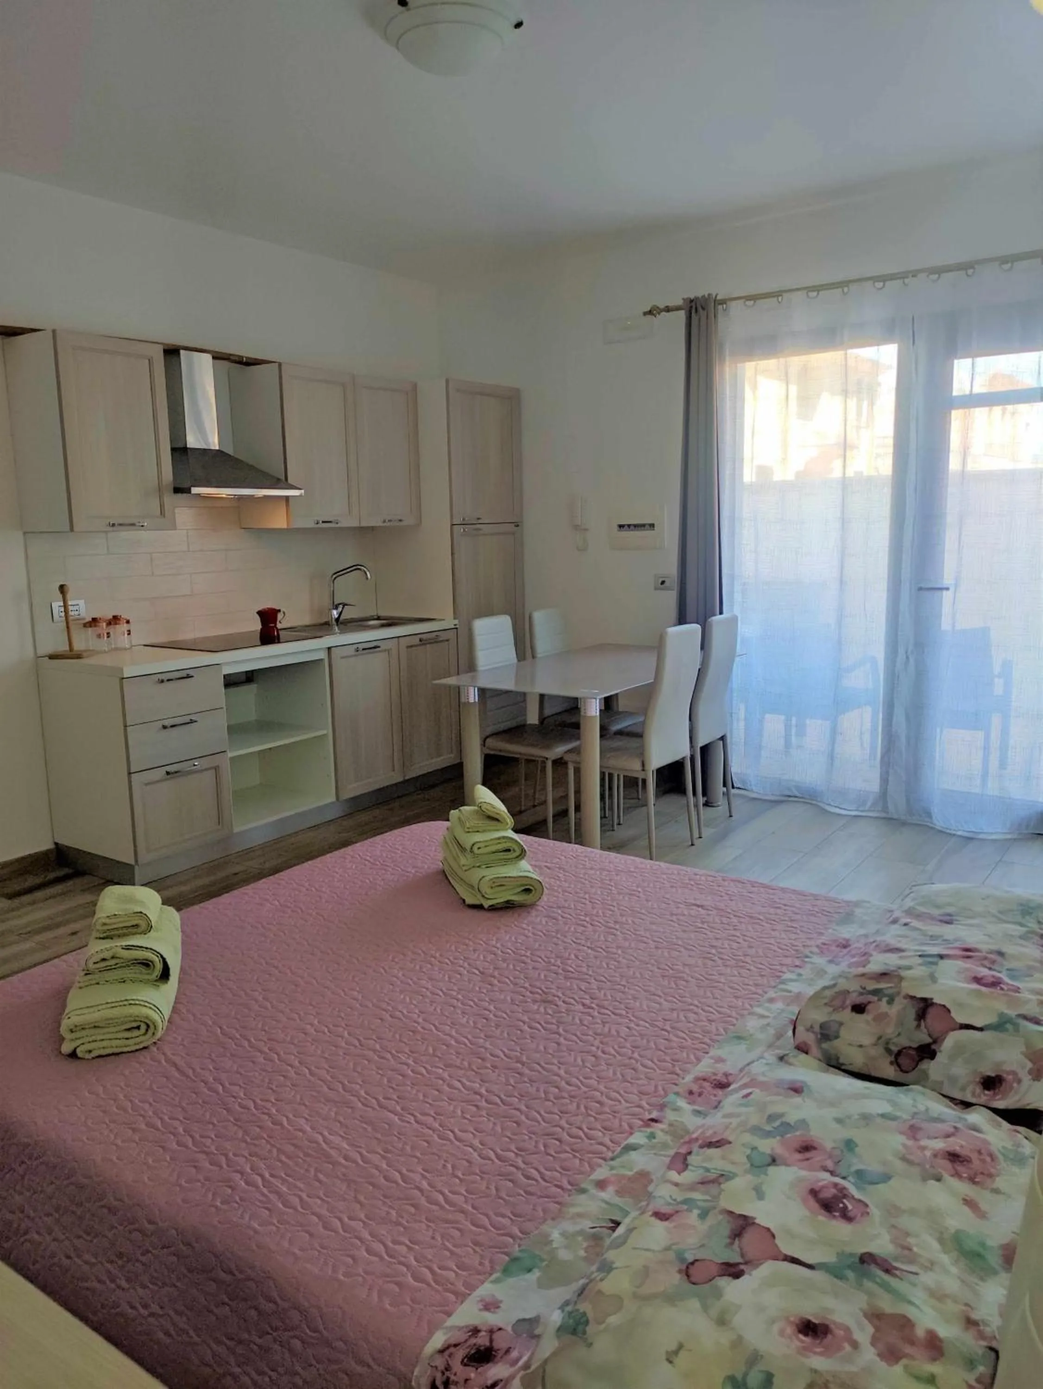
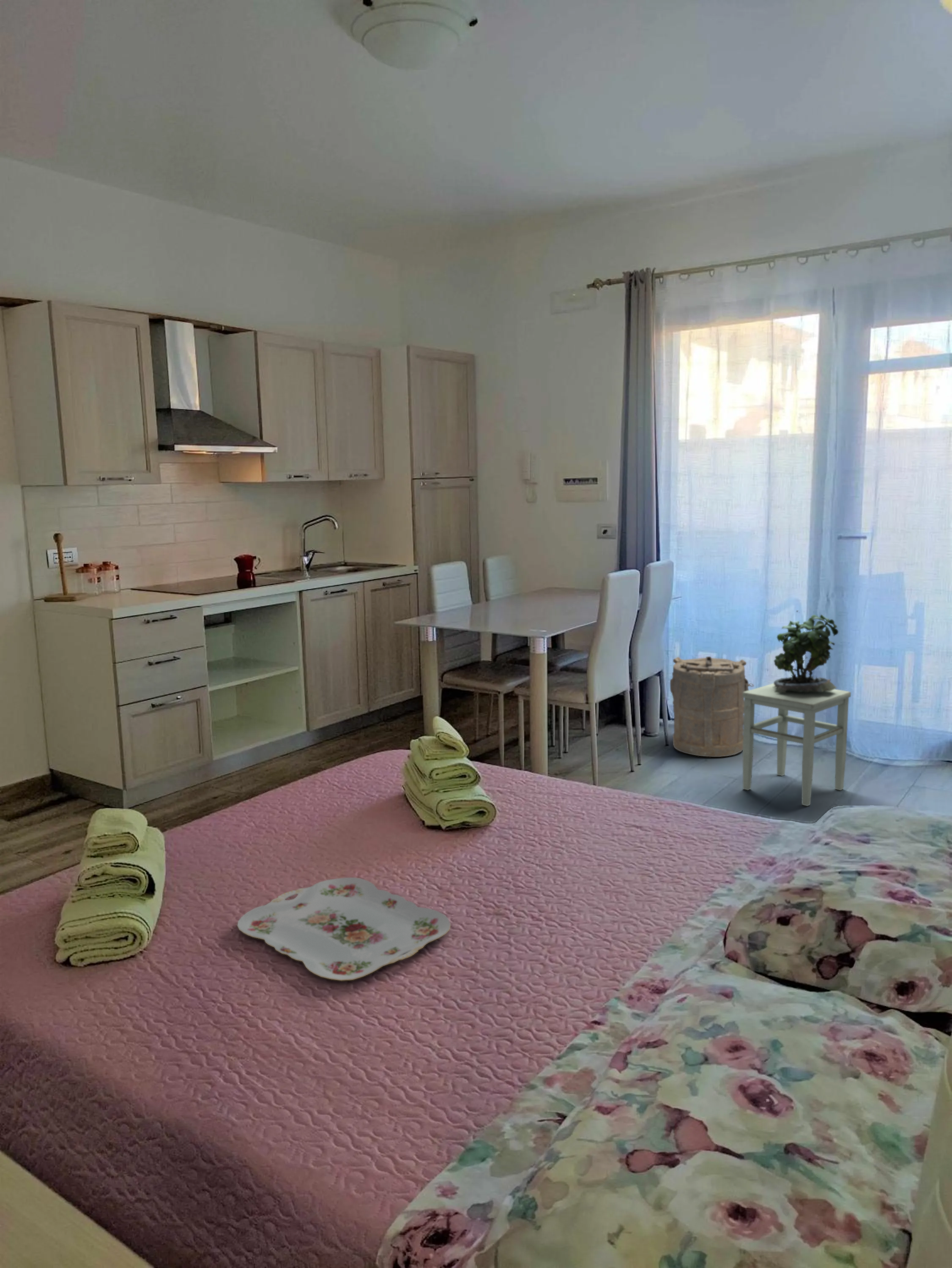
+ potted plant (808, 652)
+ laundry hamper (706, 701)
+ stool (794, 741)
+ serving tray (343, 925)
